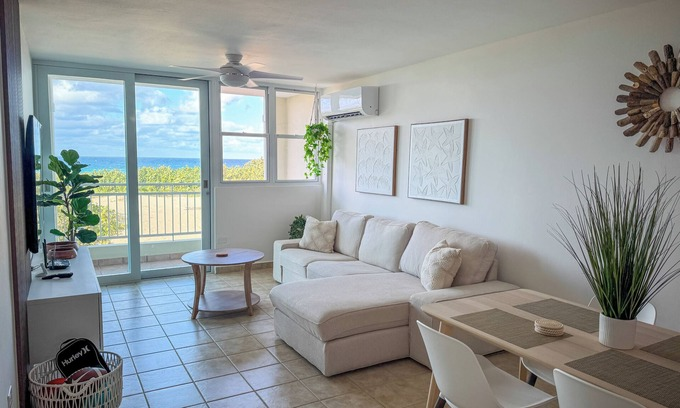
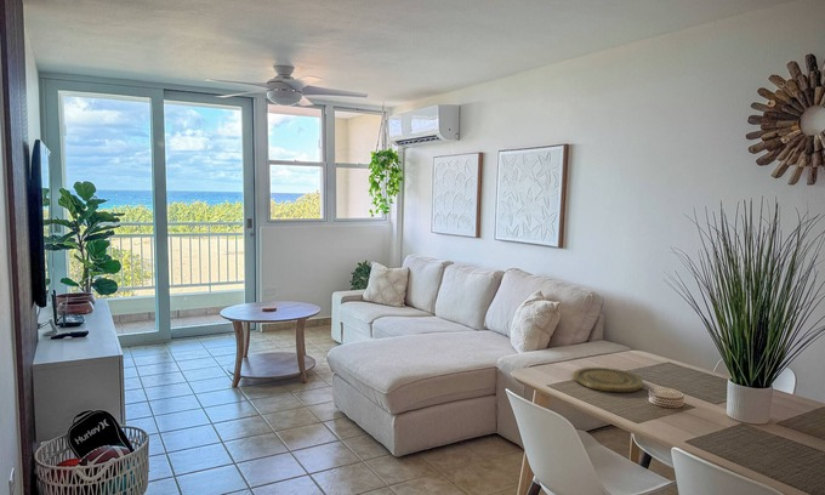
+ plate (607, 379)
